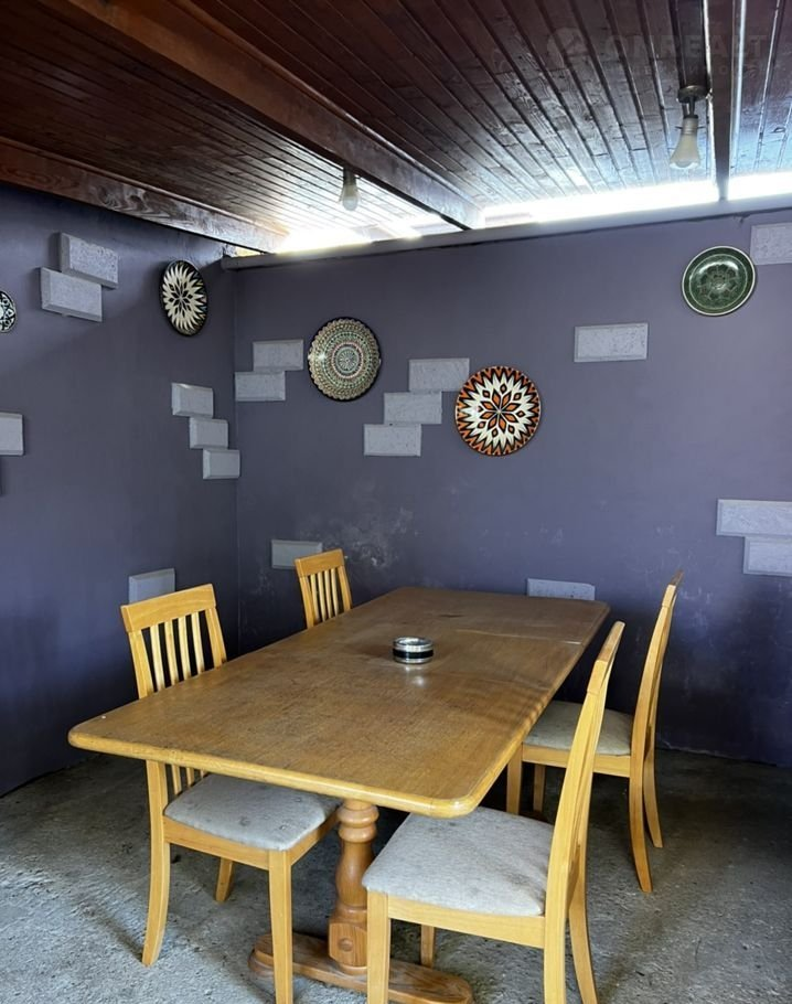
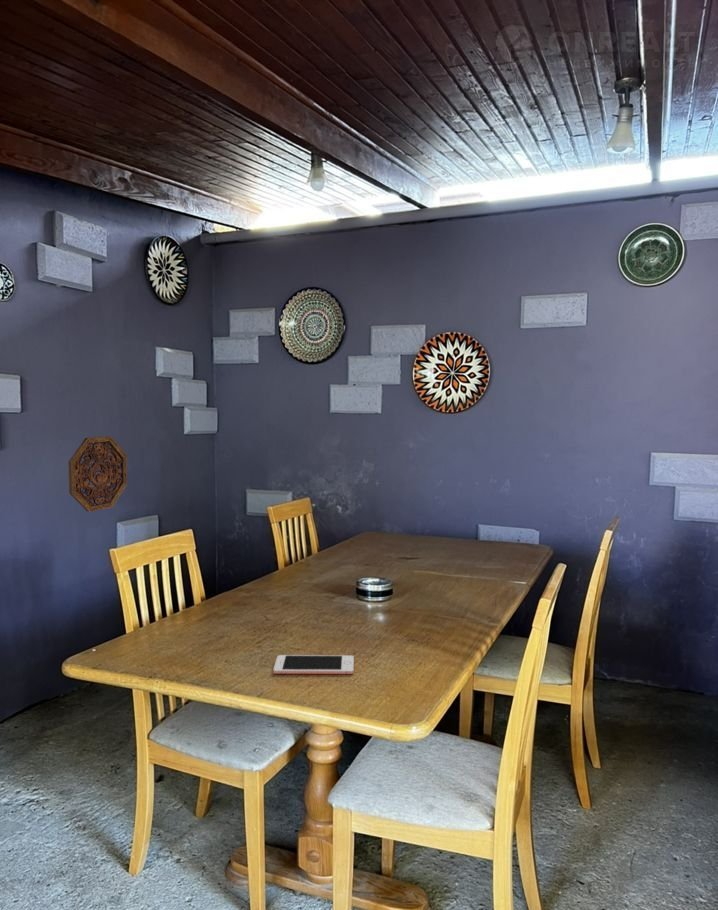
+ decorative platter (99, 473)
+ cell phone (314, 664)
